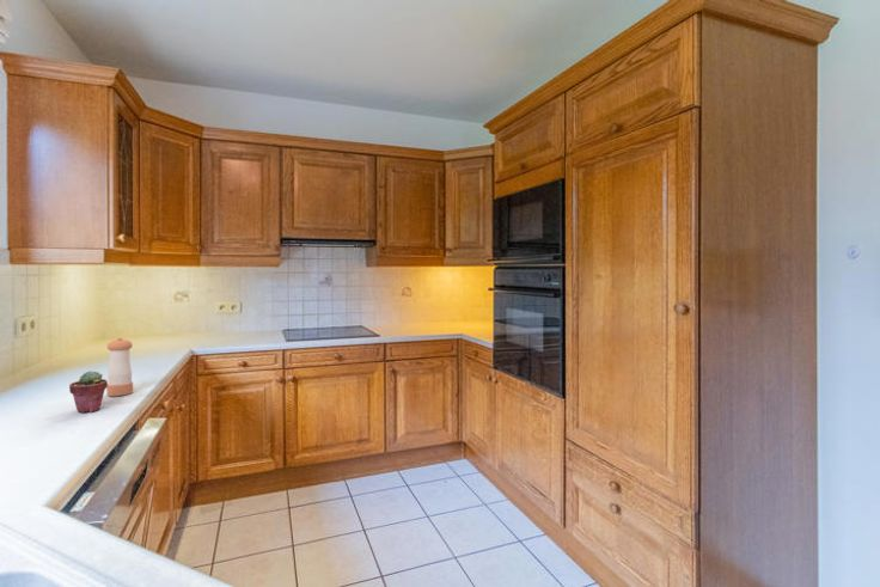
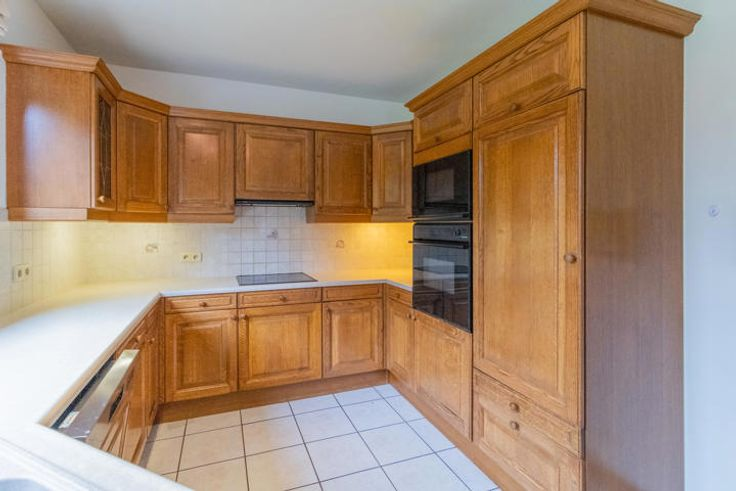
- potted succulent (88, 390)
- pepper shaker (120, 365)
